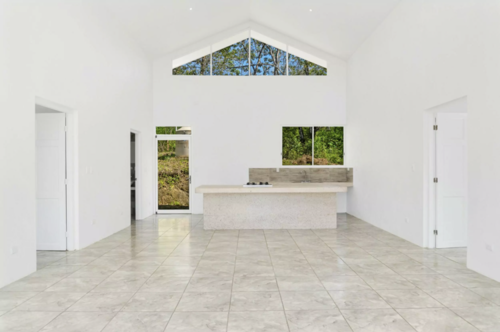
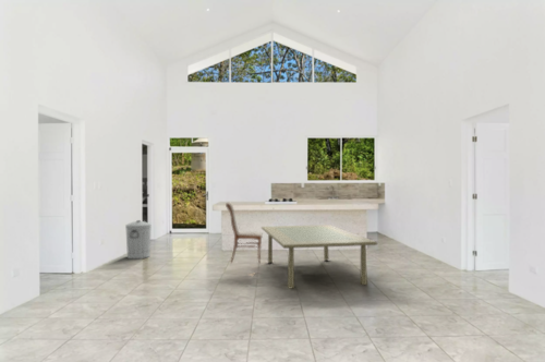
+ trash can (138, 238)
+ dining table (311, 246)
+ dining chair (244, 238)
